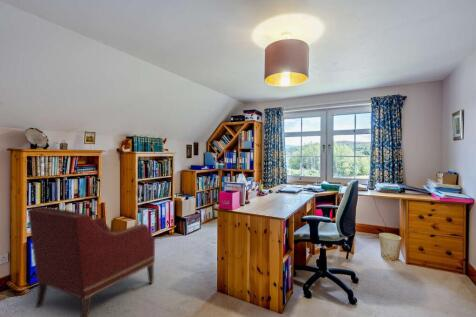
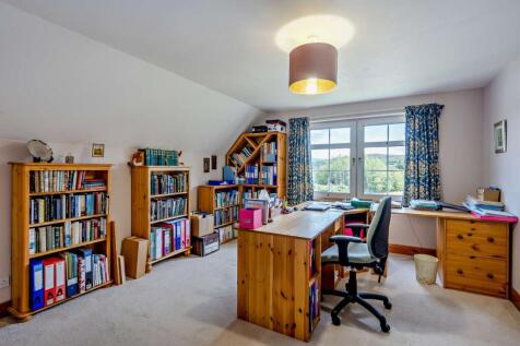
- armchair (97, 248)
